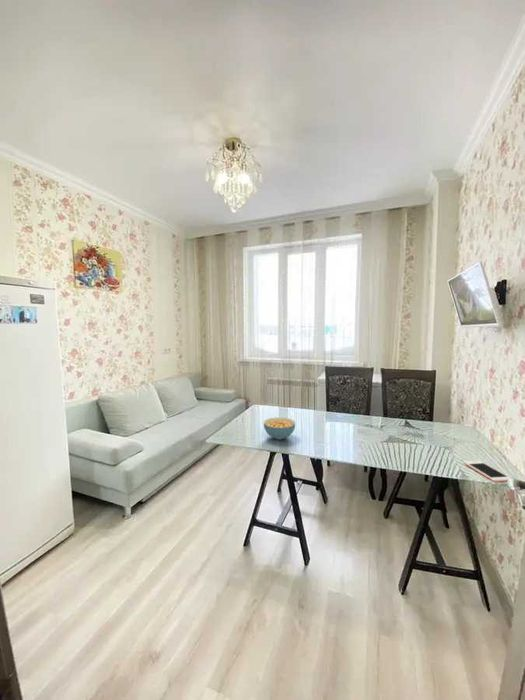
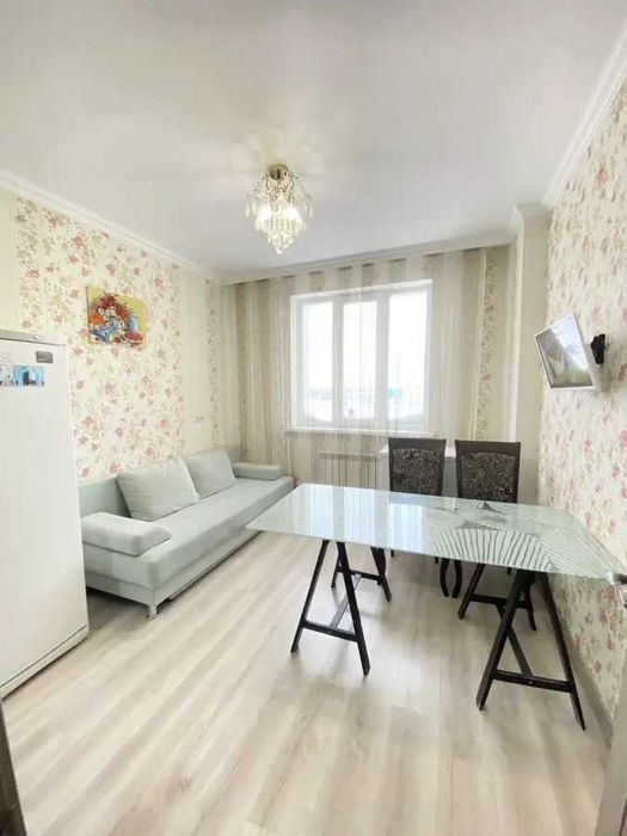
- cereal bowl (279, 430)
- cell phone (486, 470)
